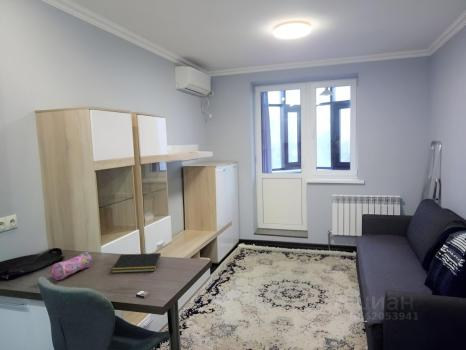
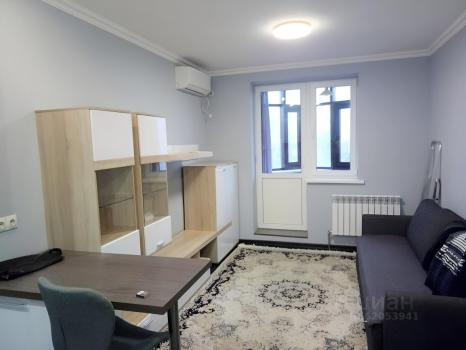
- pencil case (72, 265)
- notepad (137, 262)
